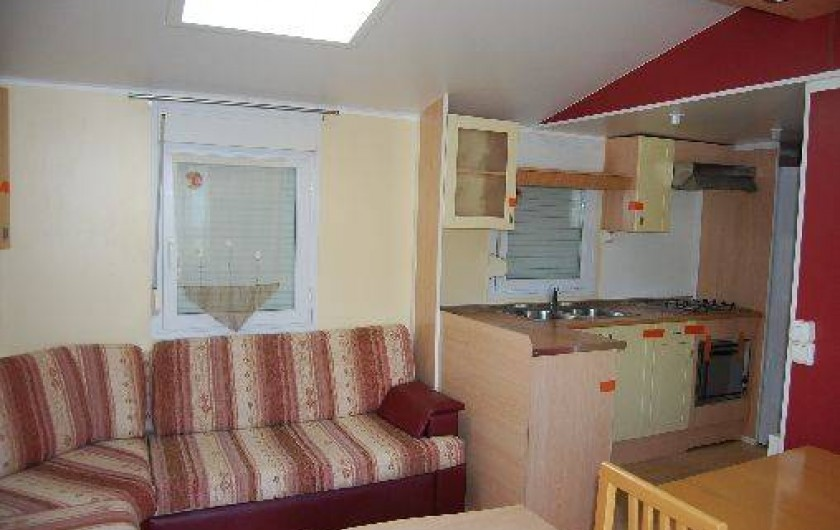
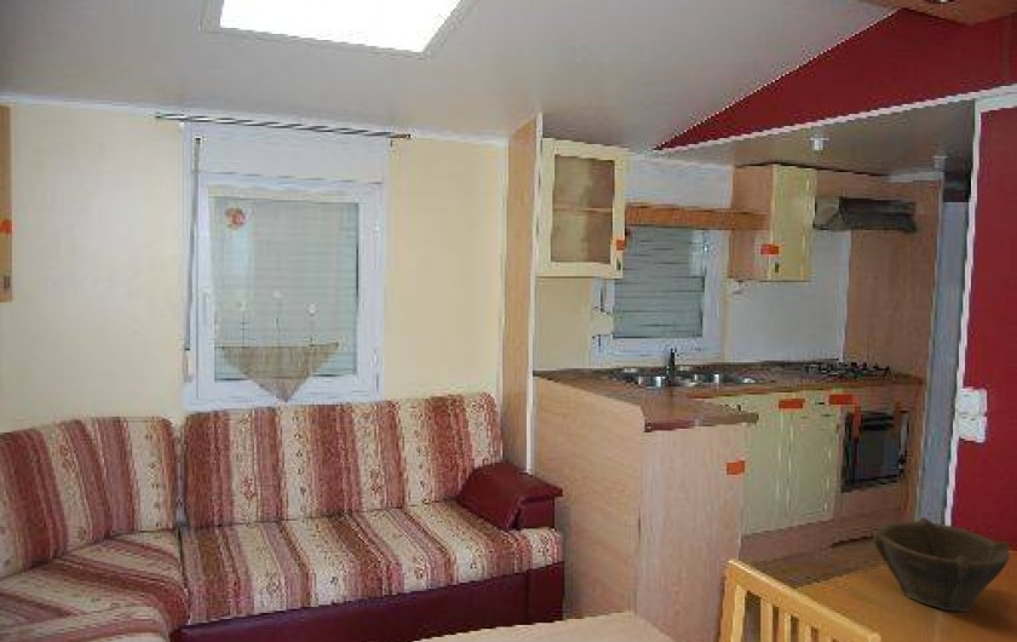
+ bowl (937, 566)
